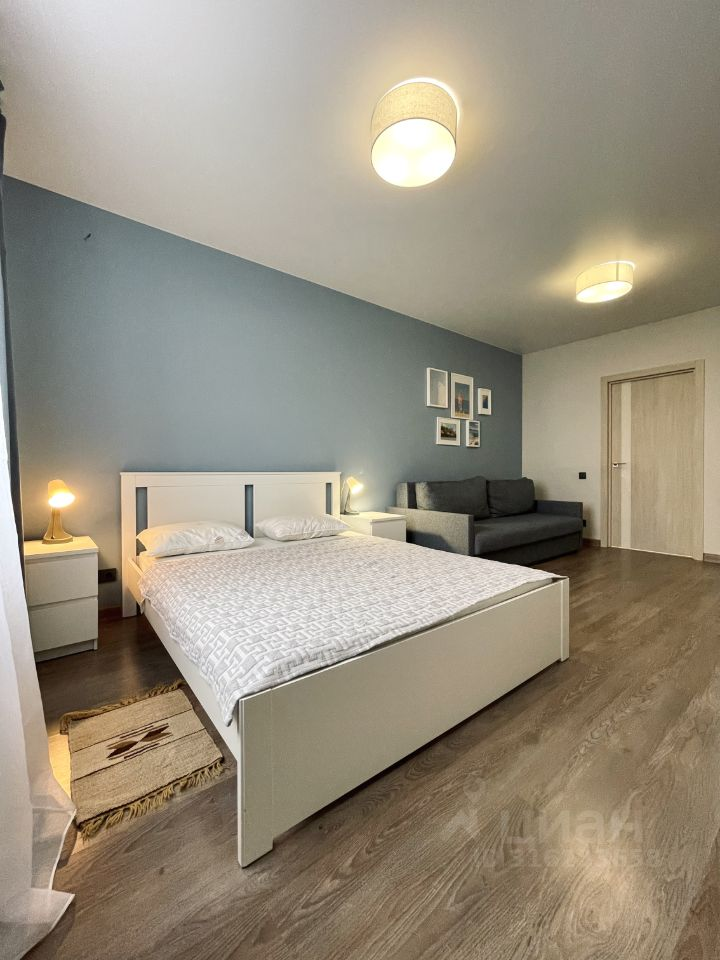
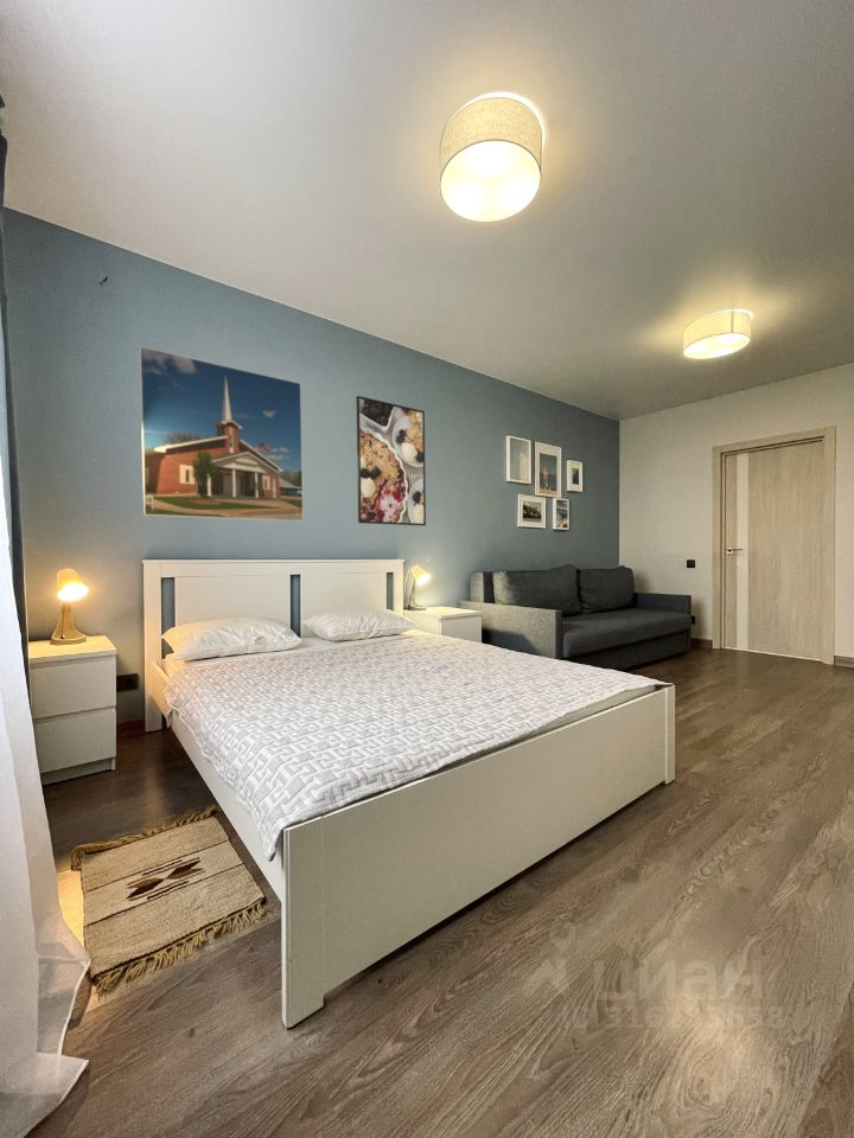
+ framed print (393, 463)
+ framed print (229, 442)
